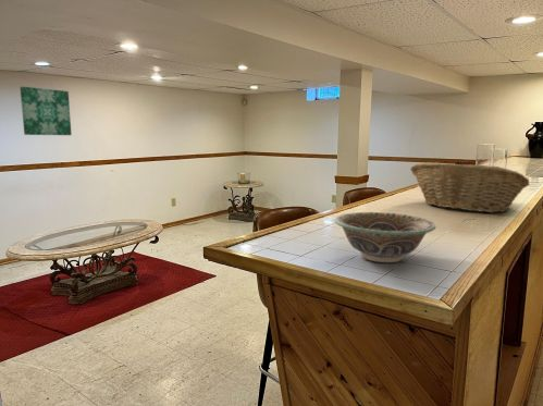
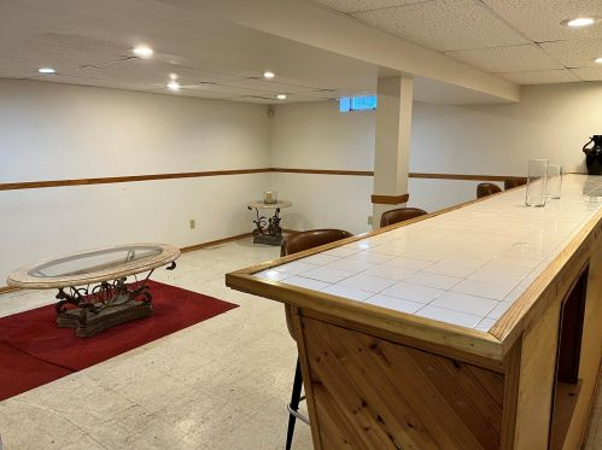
- wall art (47, 112)
- fruit basket (465, 184)
- decorative bowl (382, 238)
